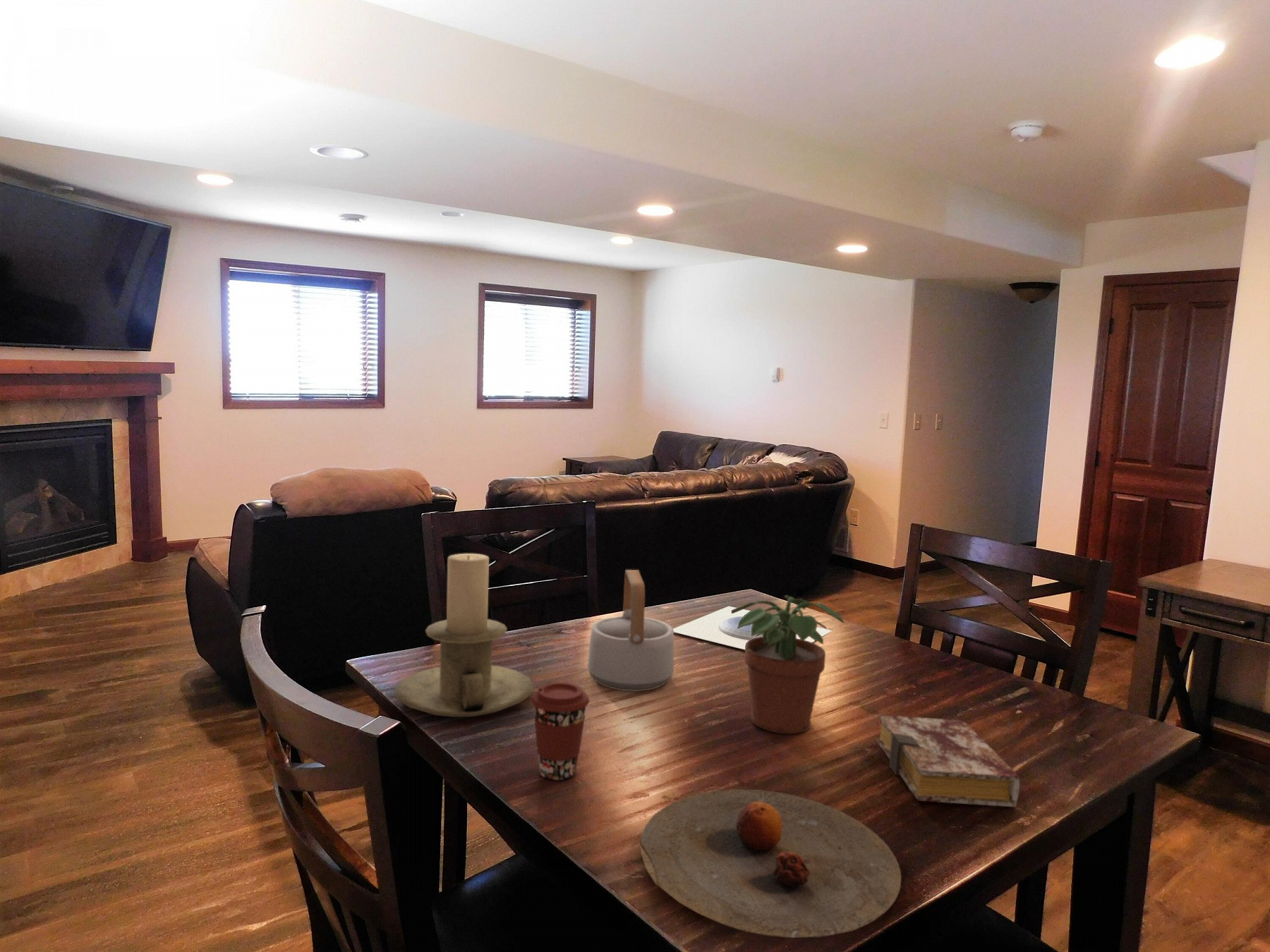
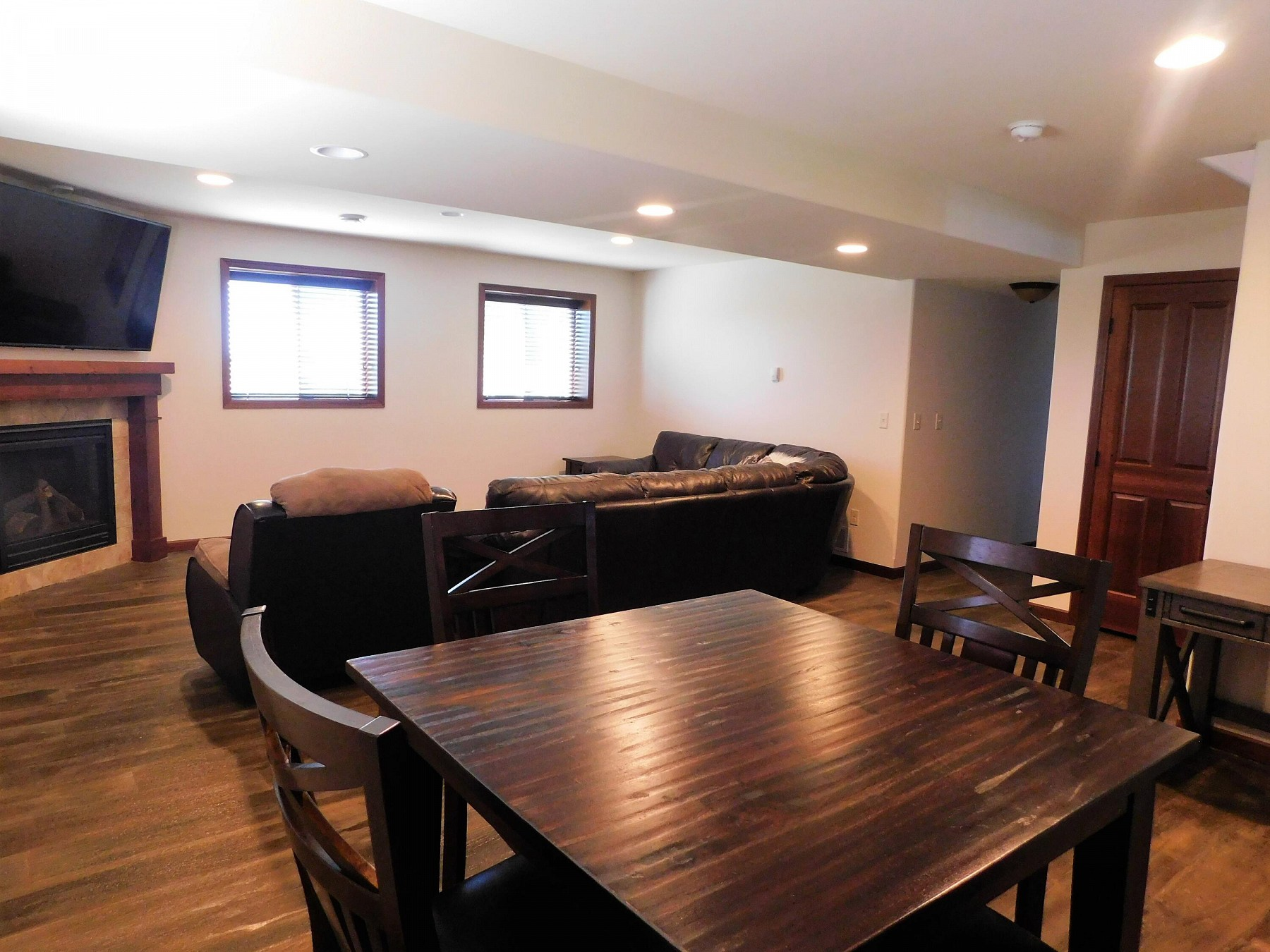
- plate (752, 624)
- teapot (631, 624)
- plate (768, 841)
- book (941, 756)
- coffee cup (559, 731)
- candle holder (466, 626)
- potted plant (782, 661)
